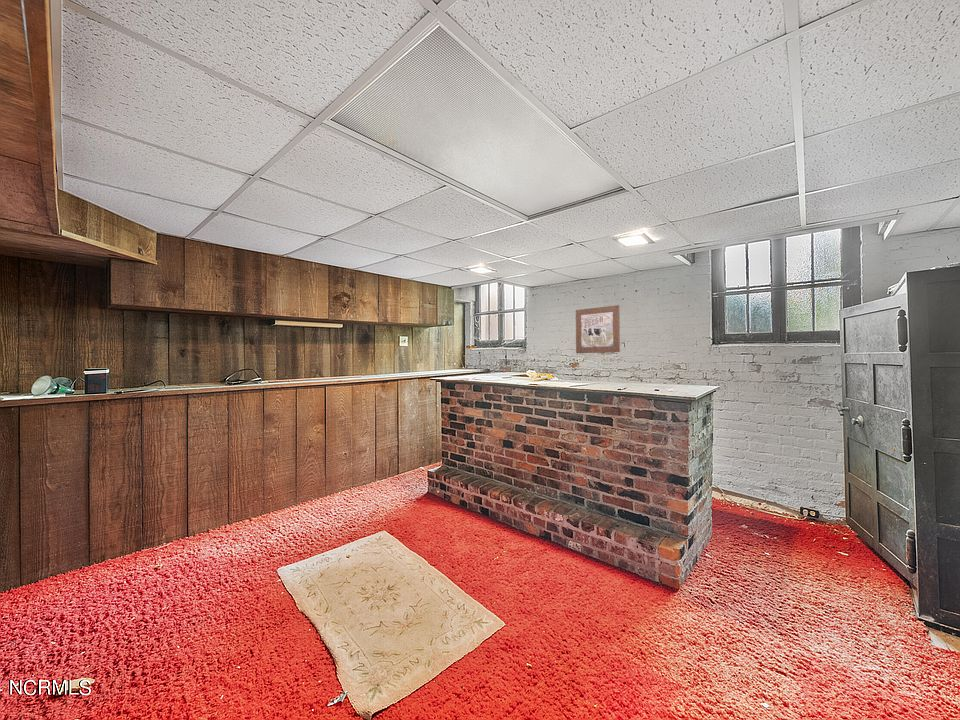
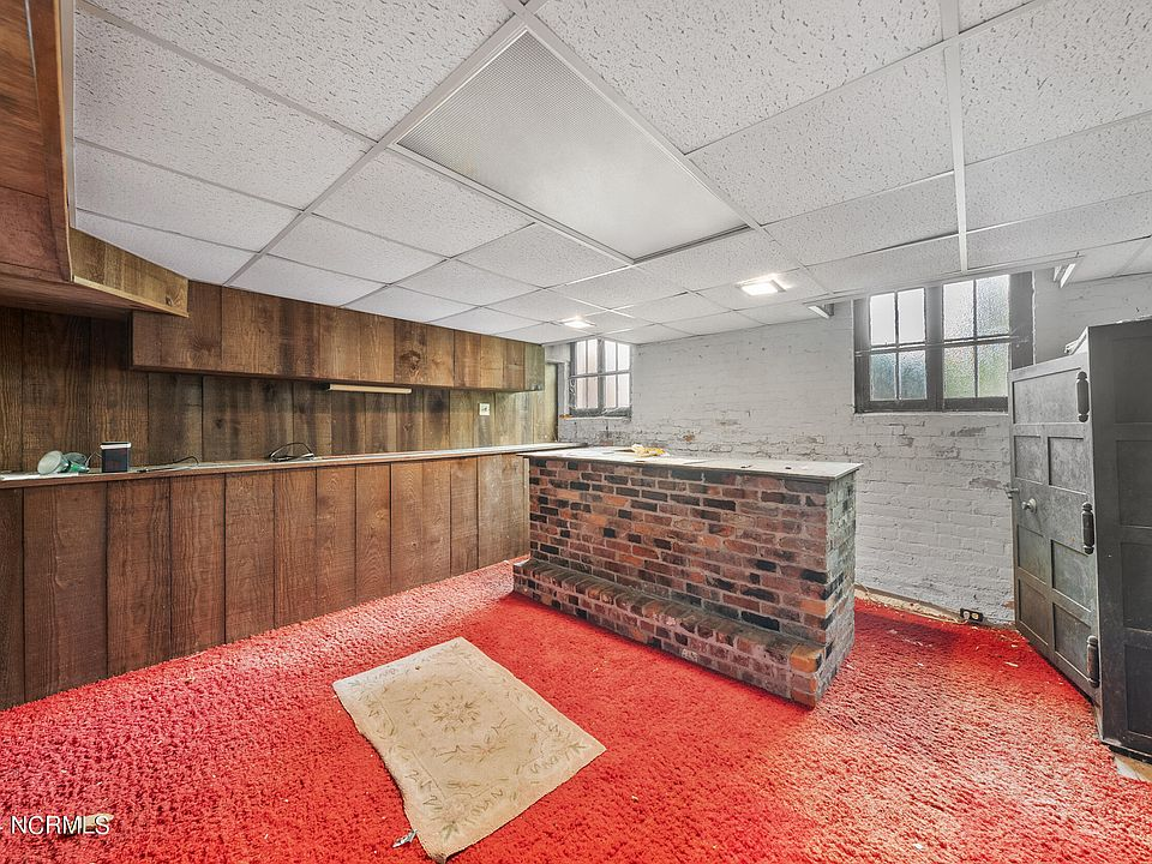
- wall art (596, 330)
